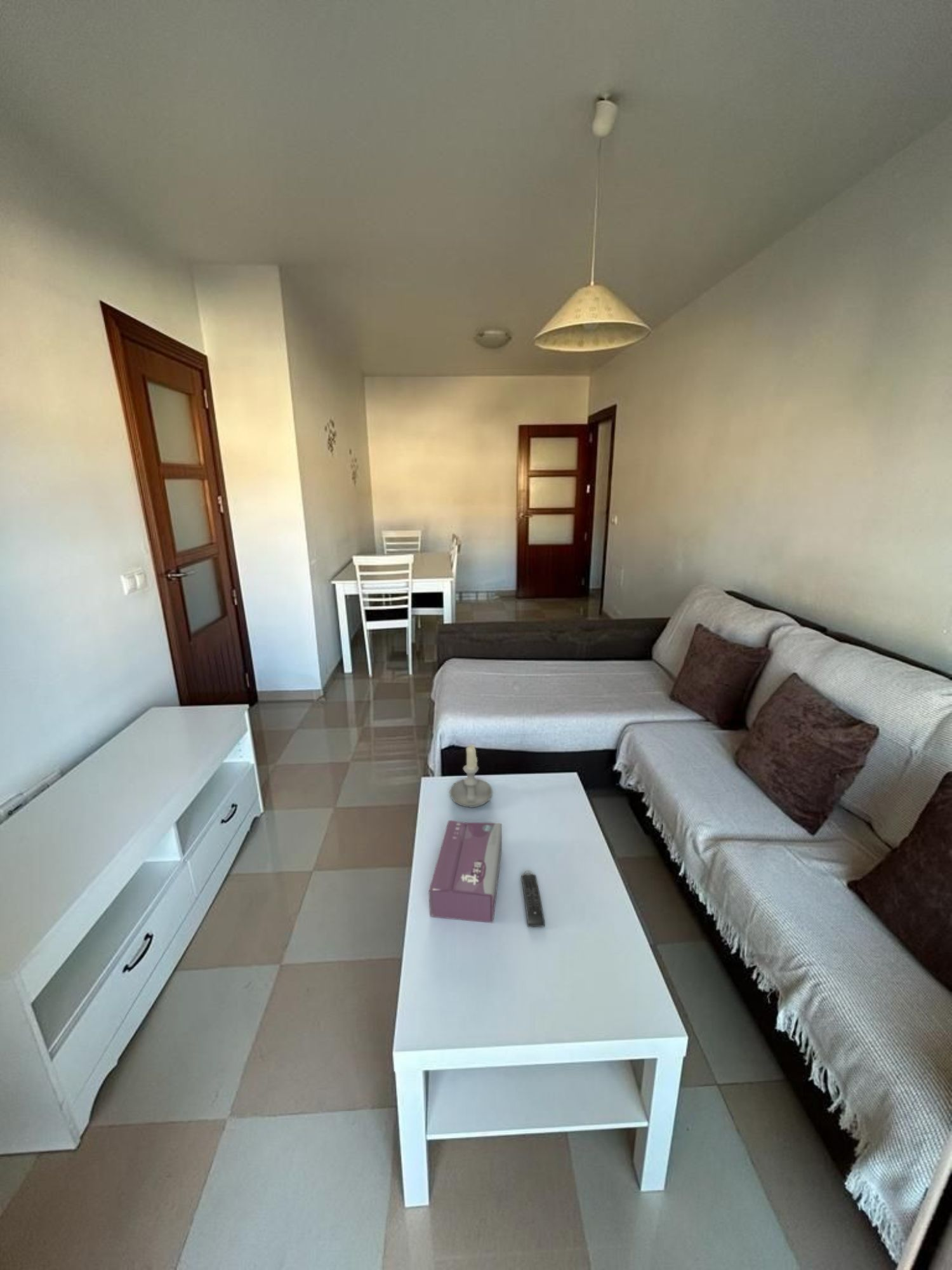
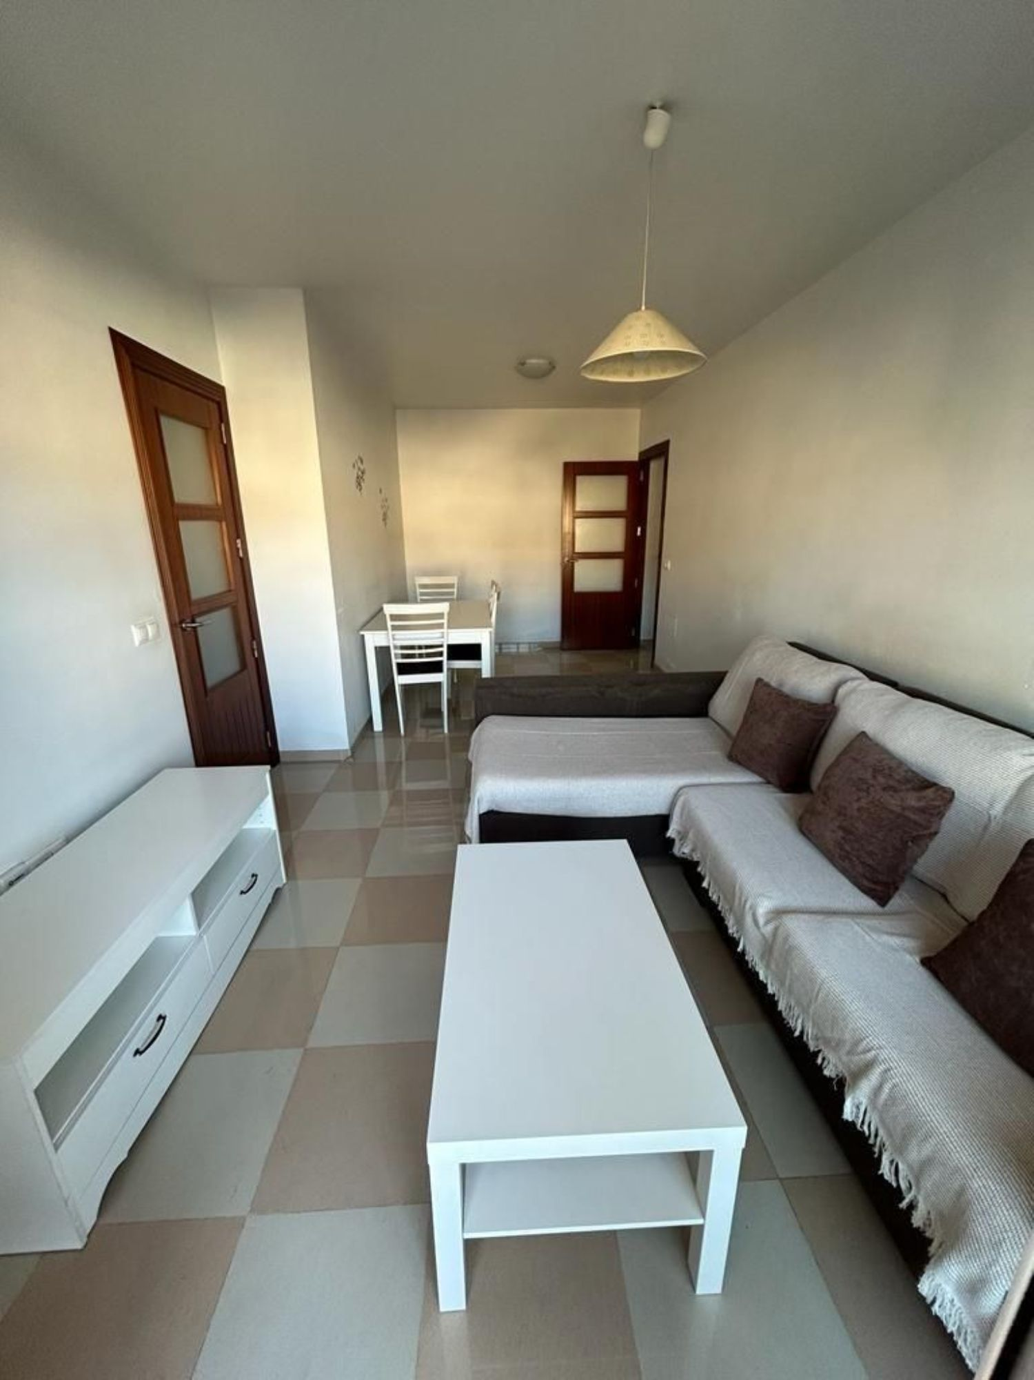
- remote control (531, 897)
- candle (471, 772)
- tissue box (468, 866)
